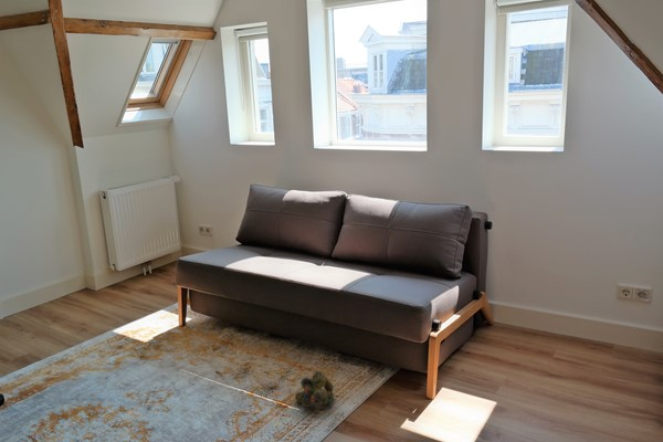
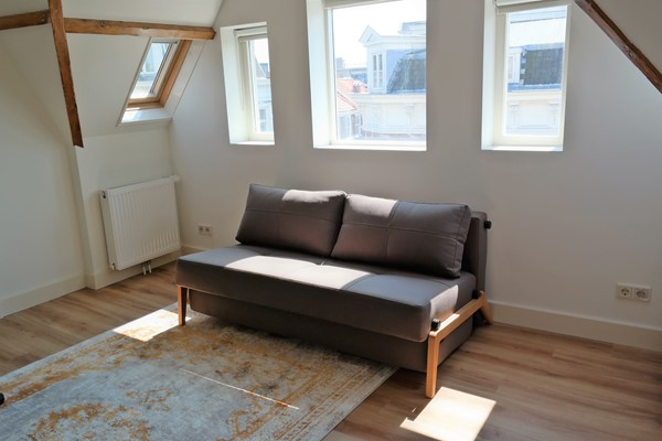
- decorative ball (316, 389)
